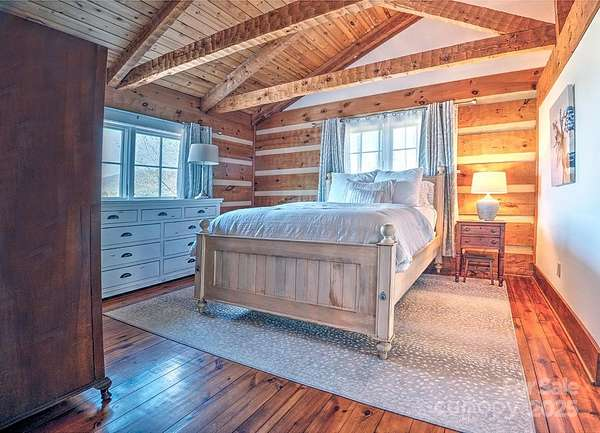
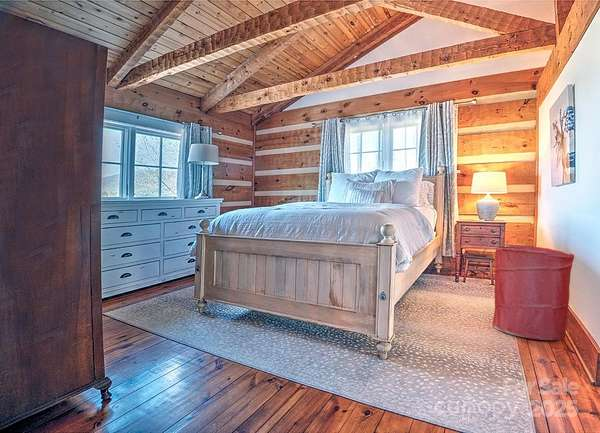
+ laundry hamper (531, 288)
